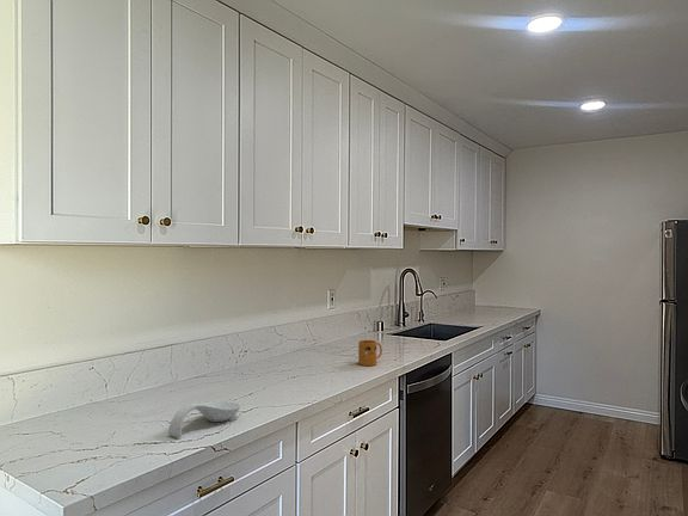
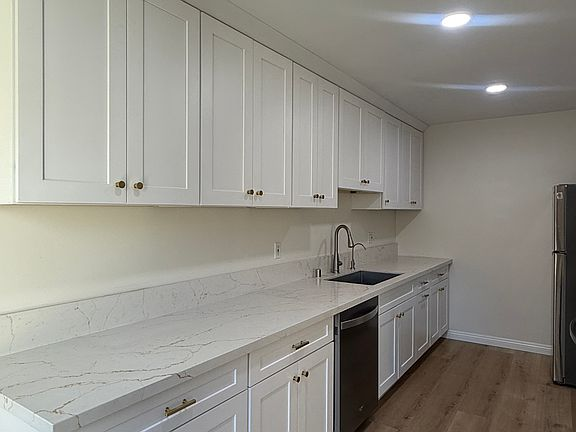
- spoon rest (205, 411)
- mug (370, 351)
